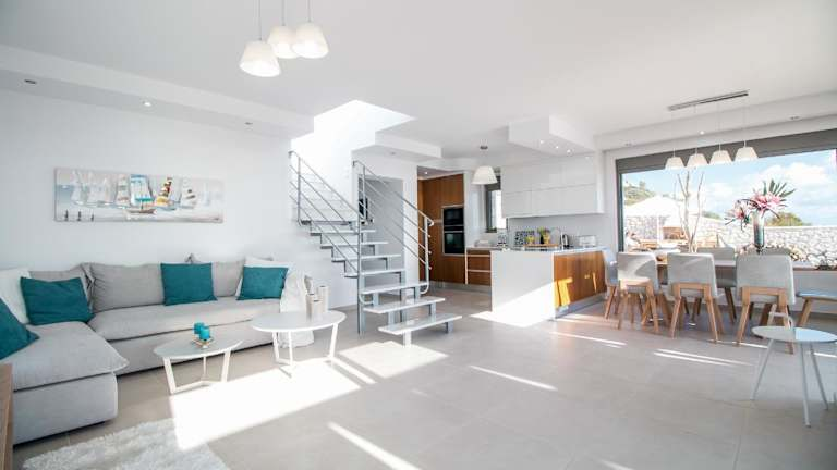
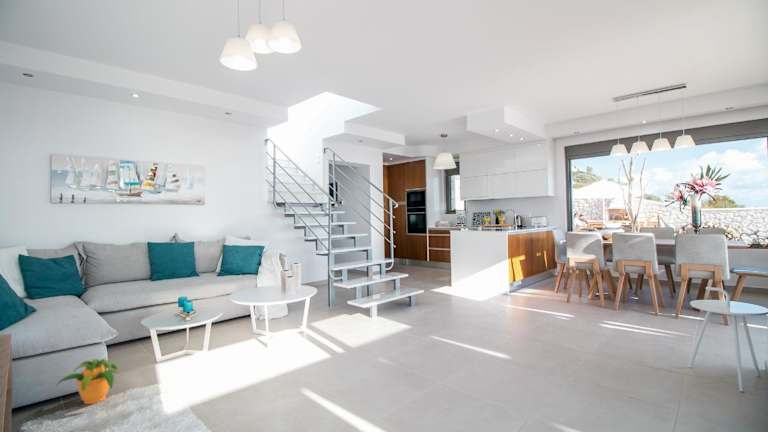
+ potted plant (90, 379)
